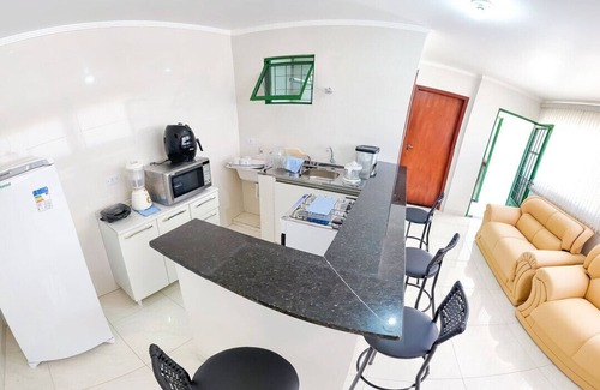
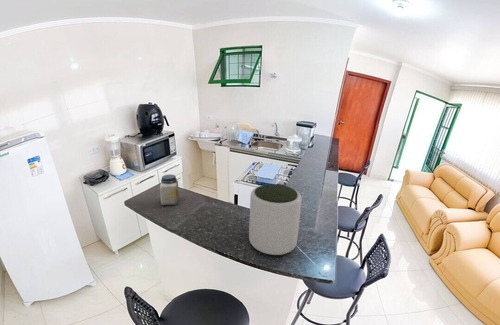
+ plant pot (274, 217)
+ jar (169, 189)
